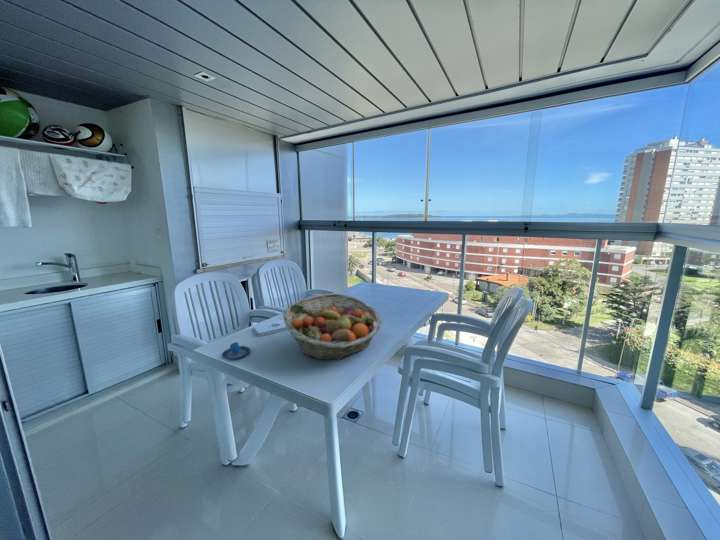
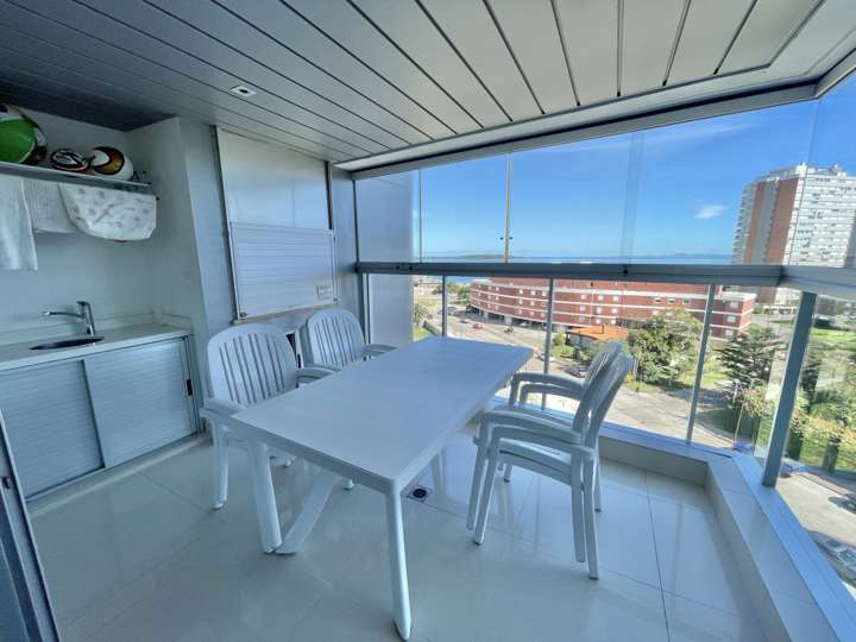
- fruit basket (334, 323)
- mug (236, 348)
- notepad (274, 326)
